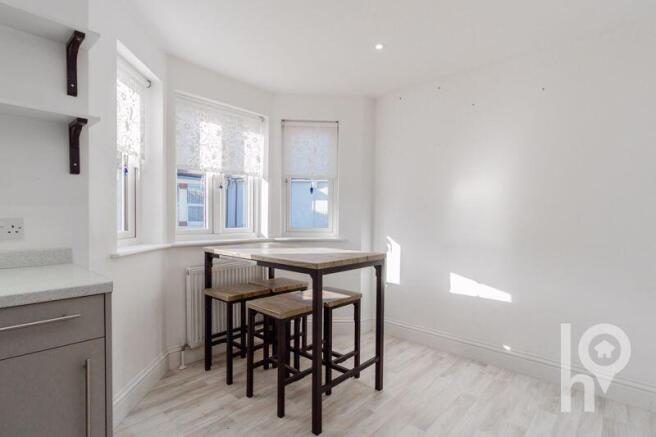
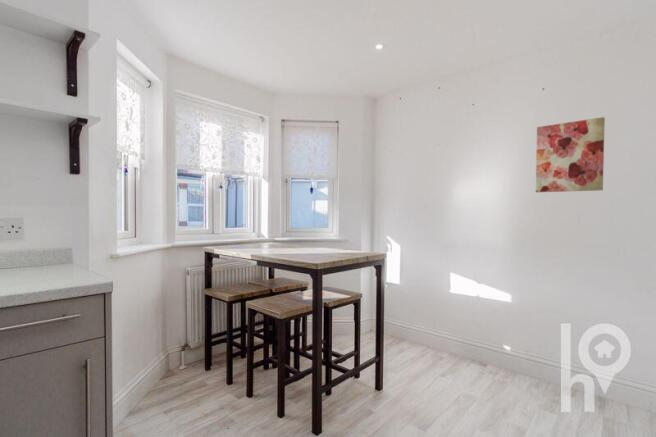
+ wall art (568, 157)
